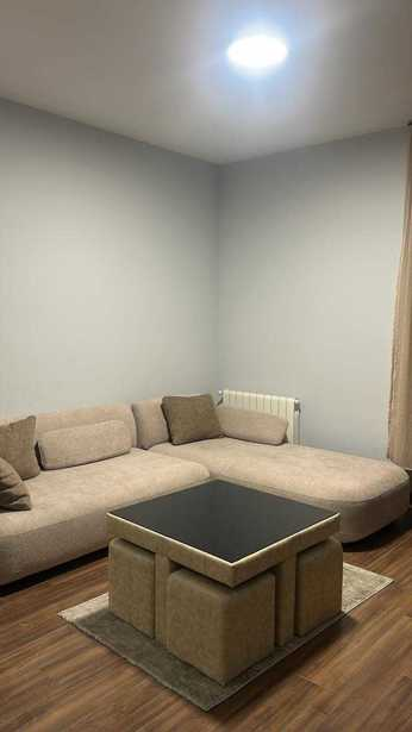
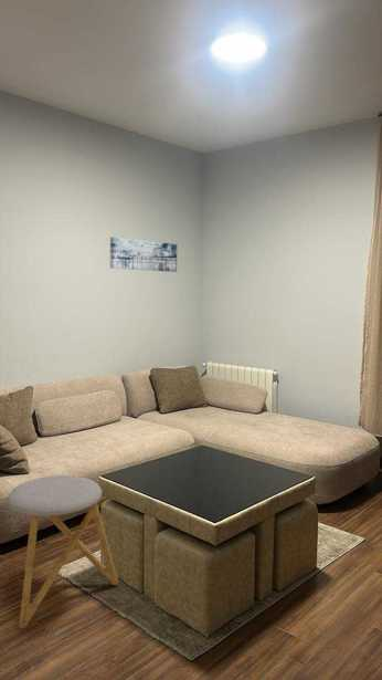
+ stool (60, 529)
+ wall art (145, 255)
